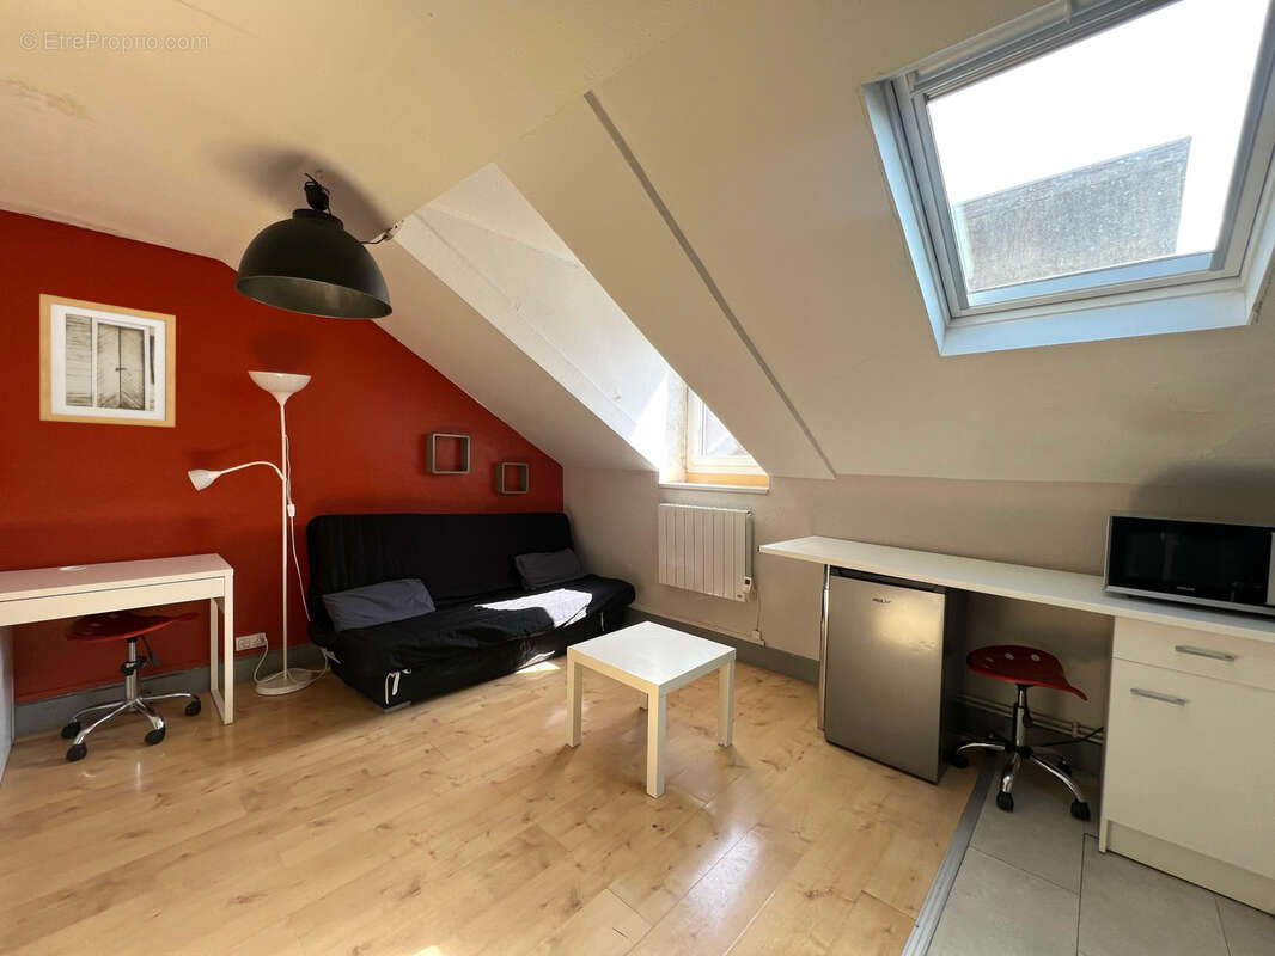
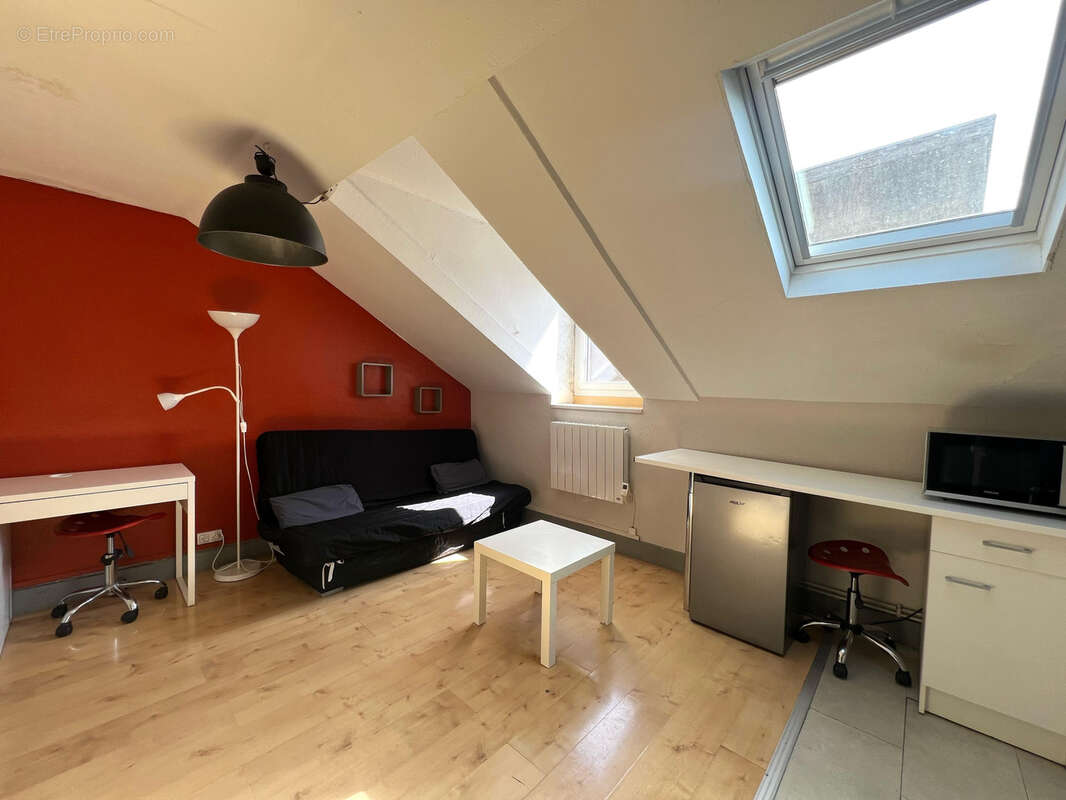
- wall art (111, 364)
